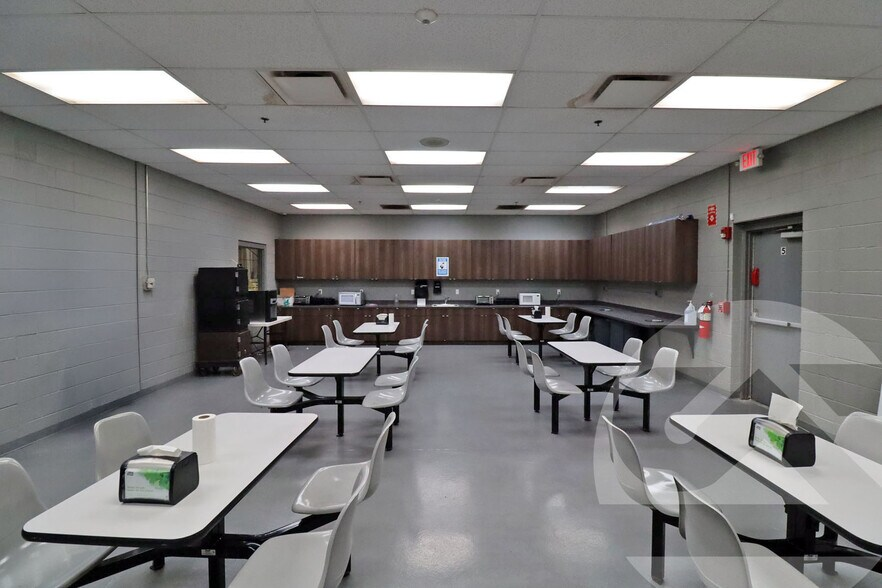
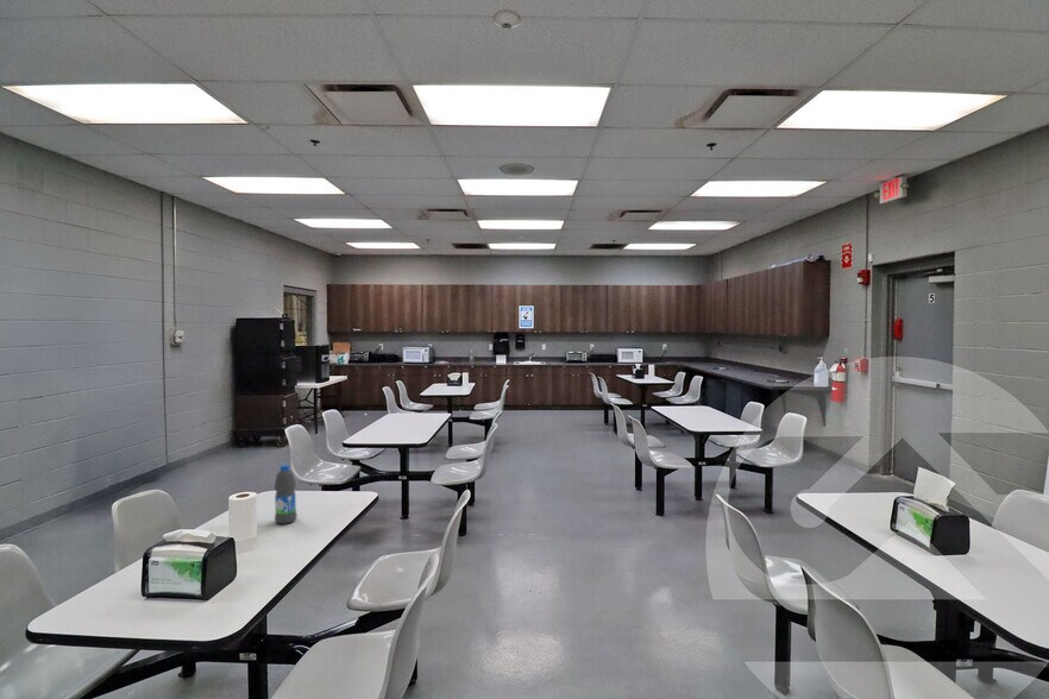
+ water bottle (284, 493)
